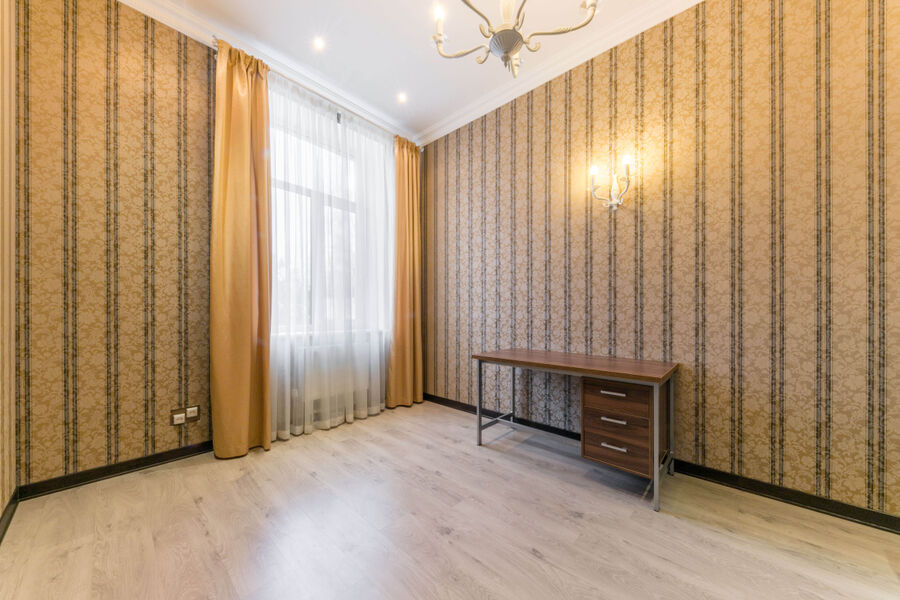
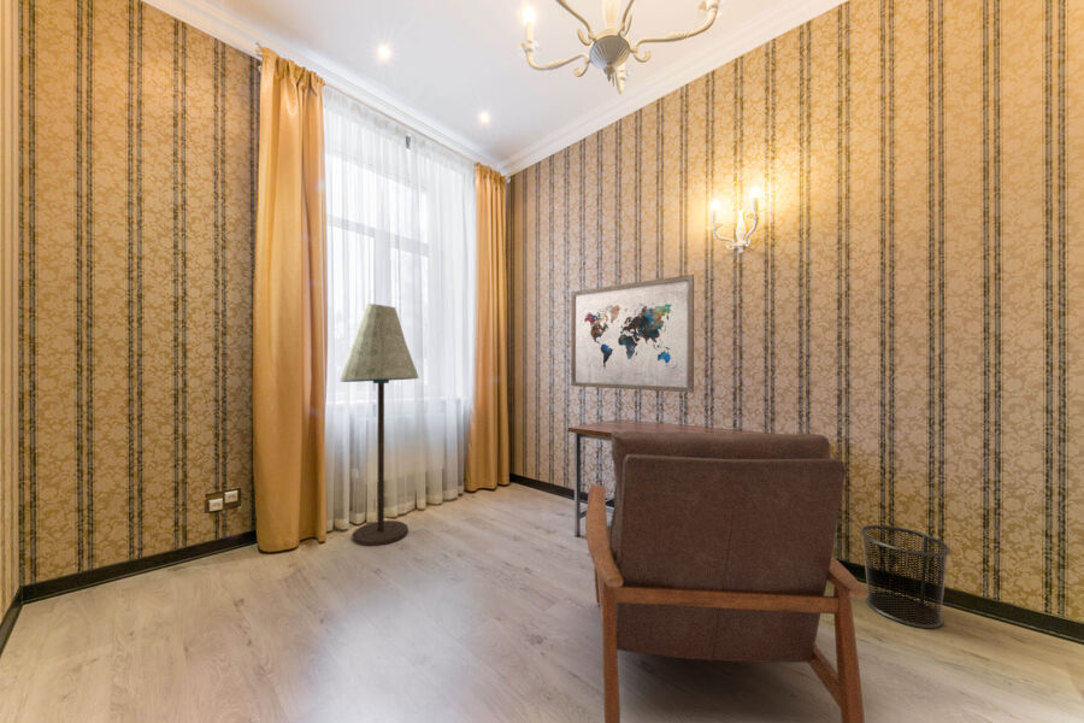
+ wall art (625, 336)
+ chair (691, 541)
+ floor lamp (381, 418)
+ waste bin (902, 574)
